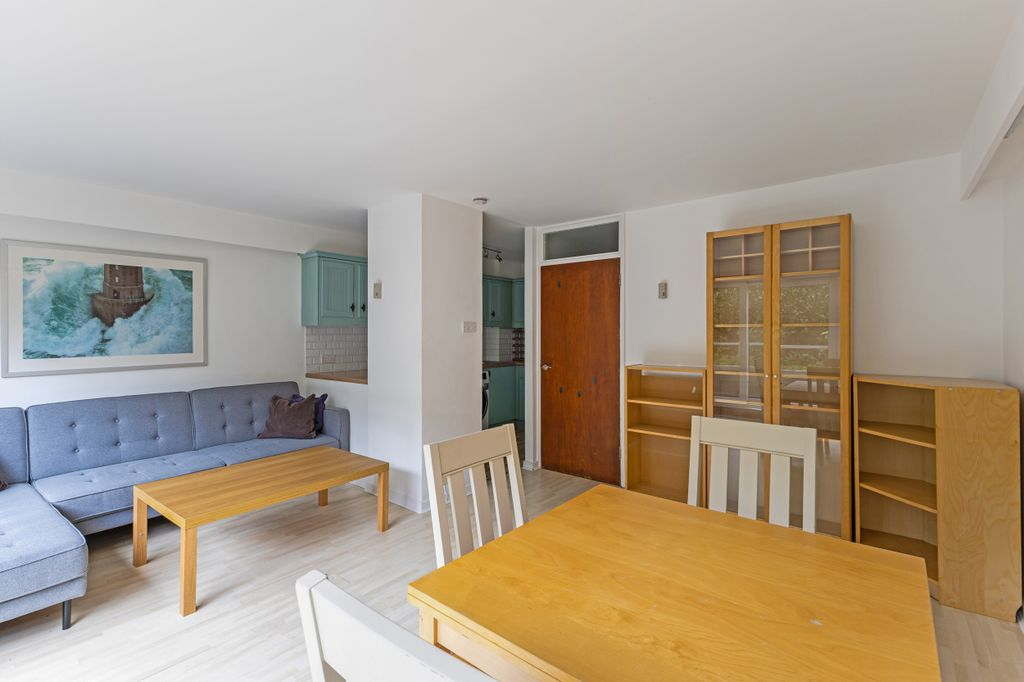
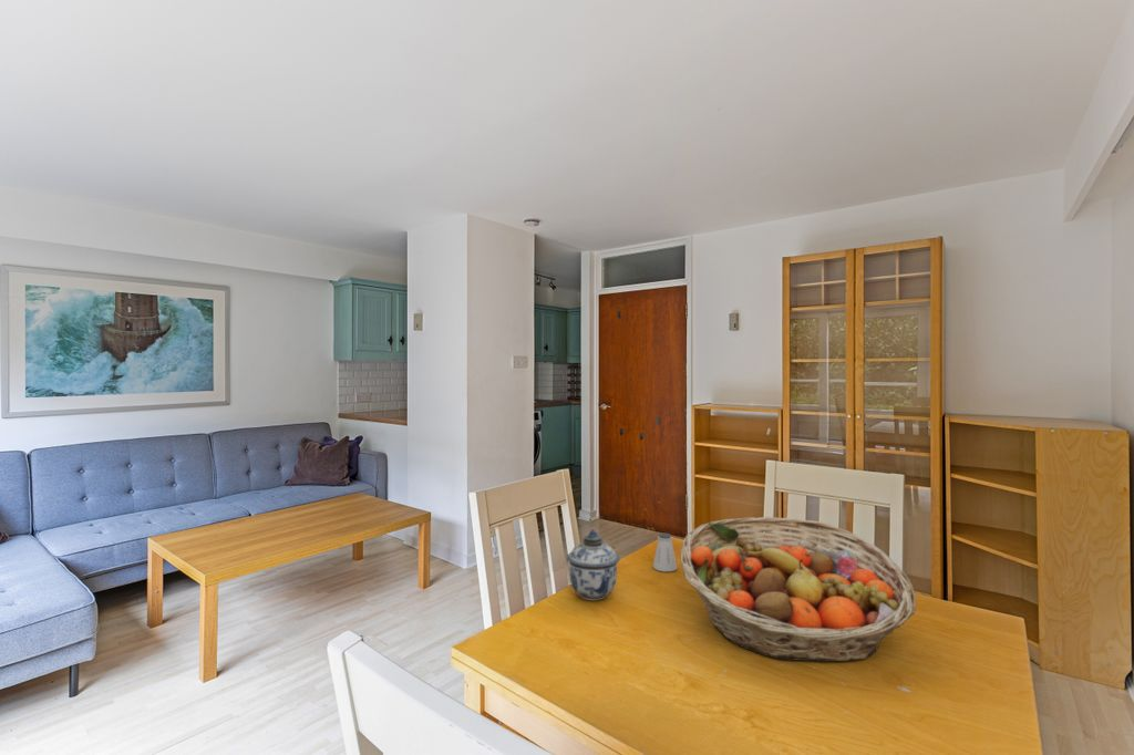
+ fruit basket (788, 582)
+ saltshaker (664, 550)
+ lidded jar (592, 561)
